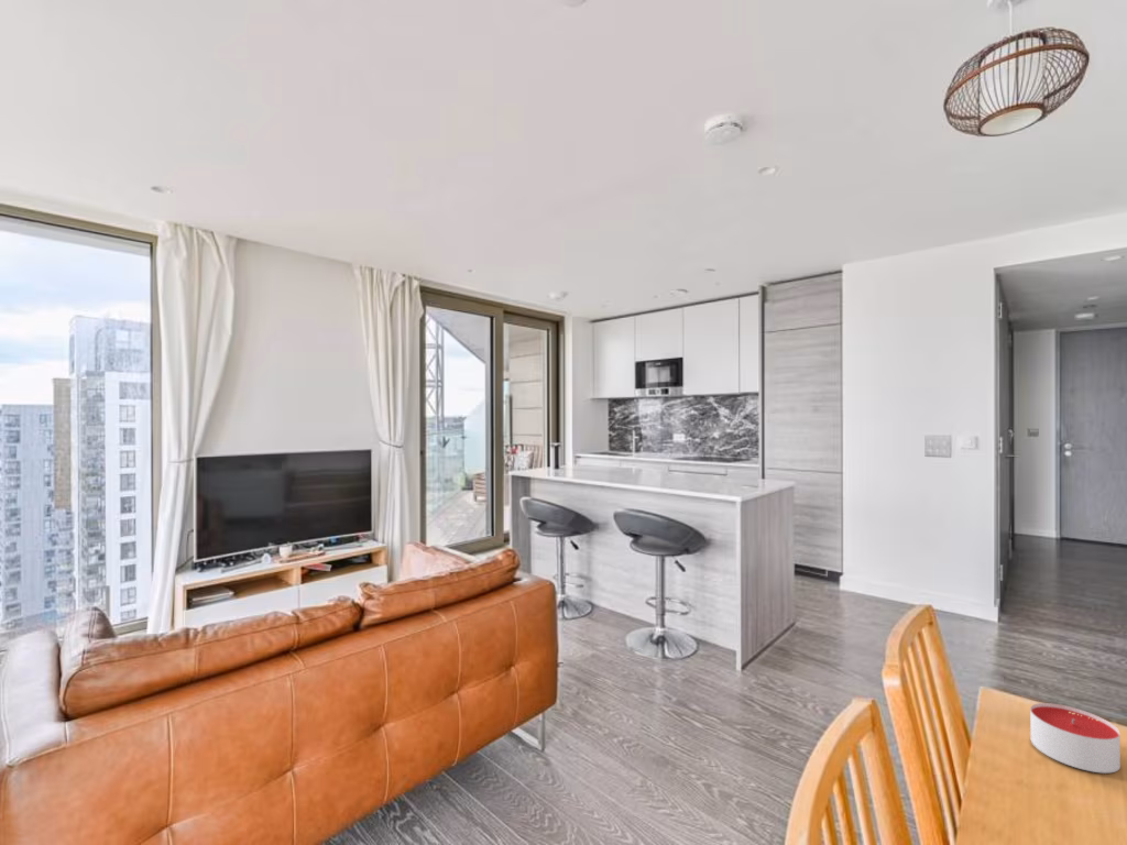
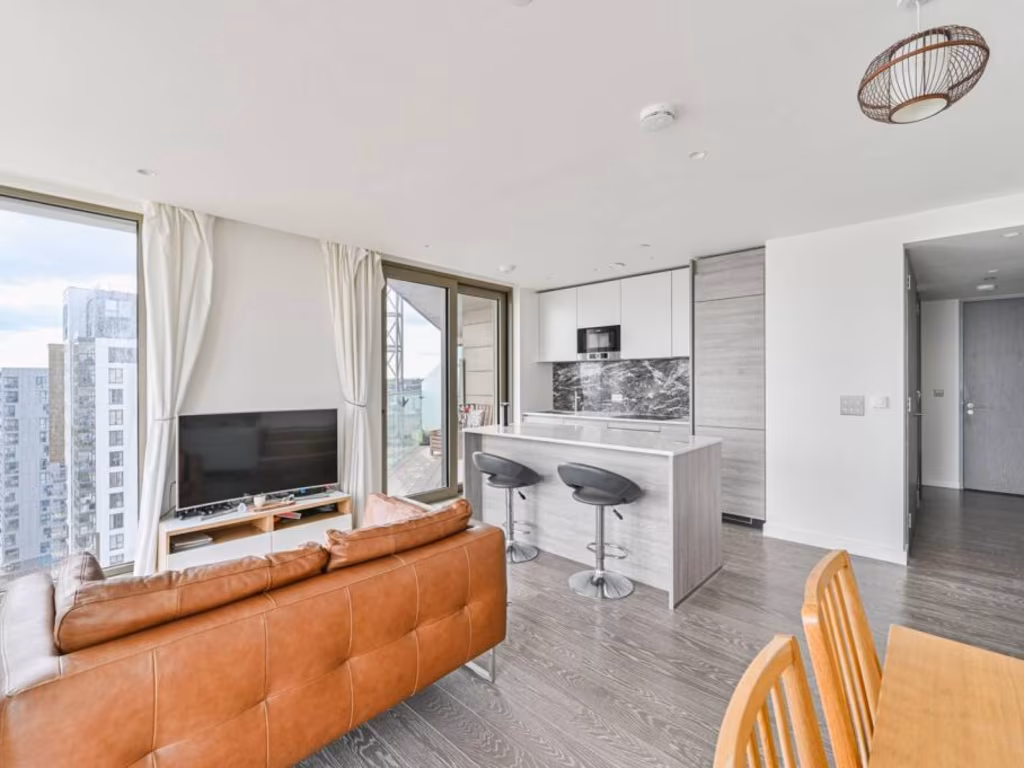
- candle (1073, 735)
